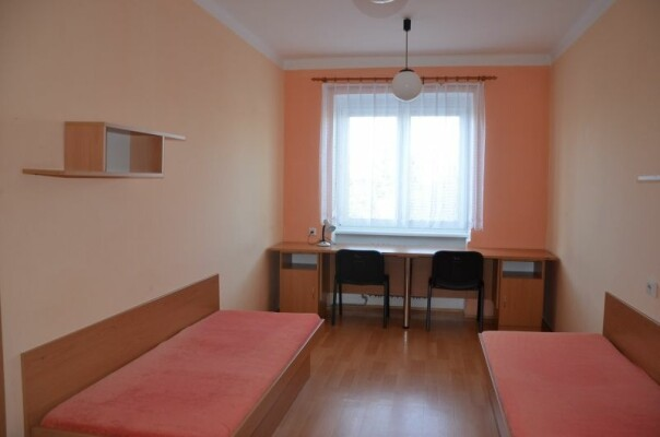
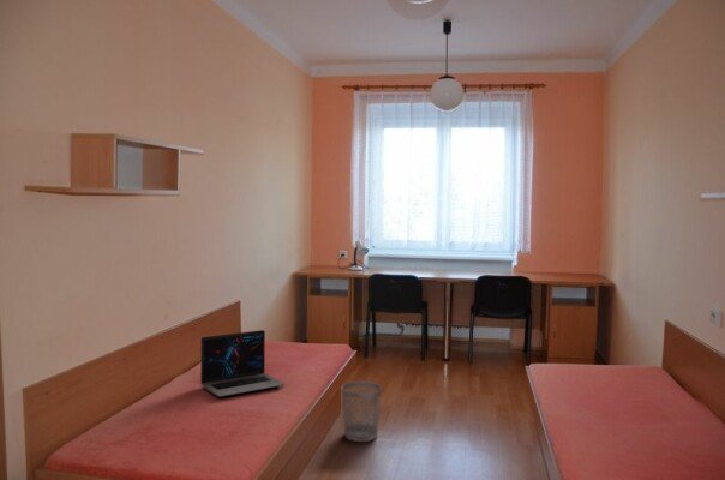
+ laptop (242, 362)
+ wastebasket (361, 412)
